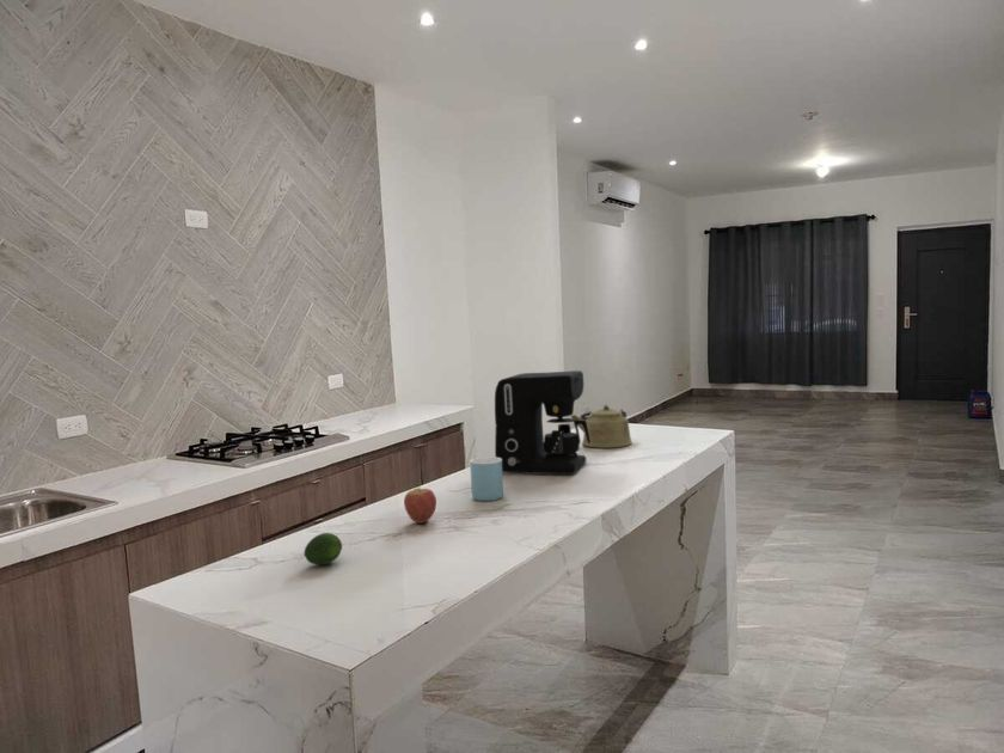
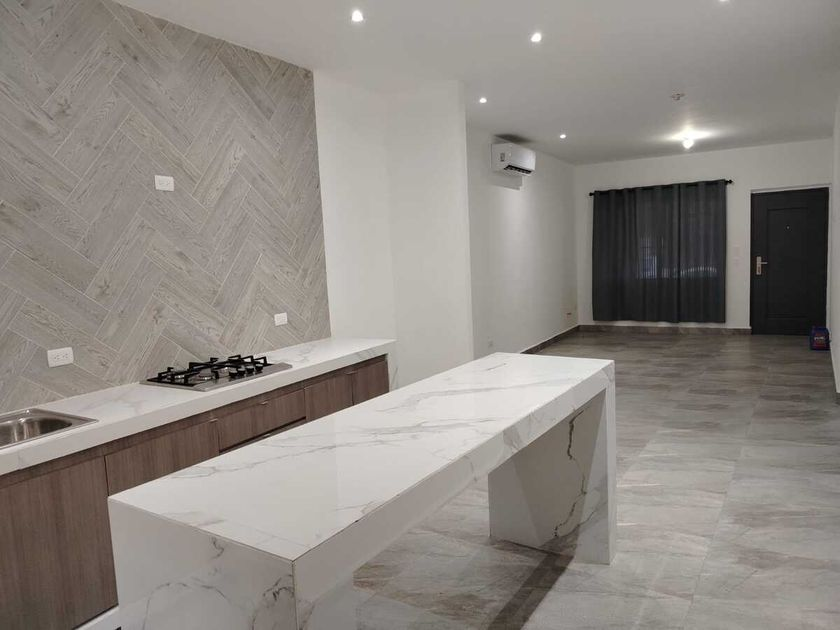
- kettle (600, 423)
- coffee maker (546, 421)
- fruit (420, 502)
- fruit (323, 549)
- mug (489, 477)
